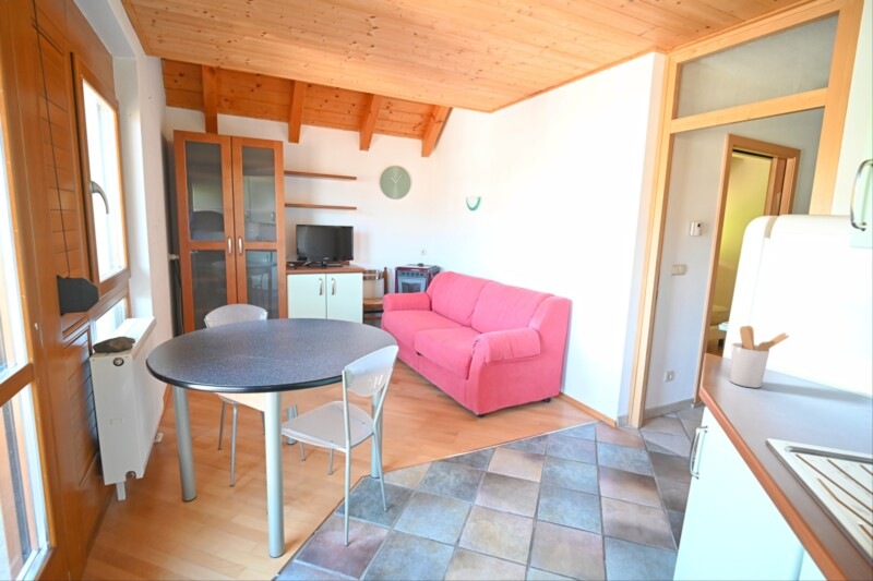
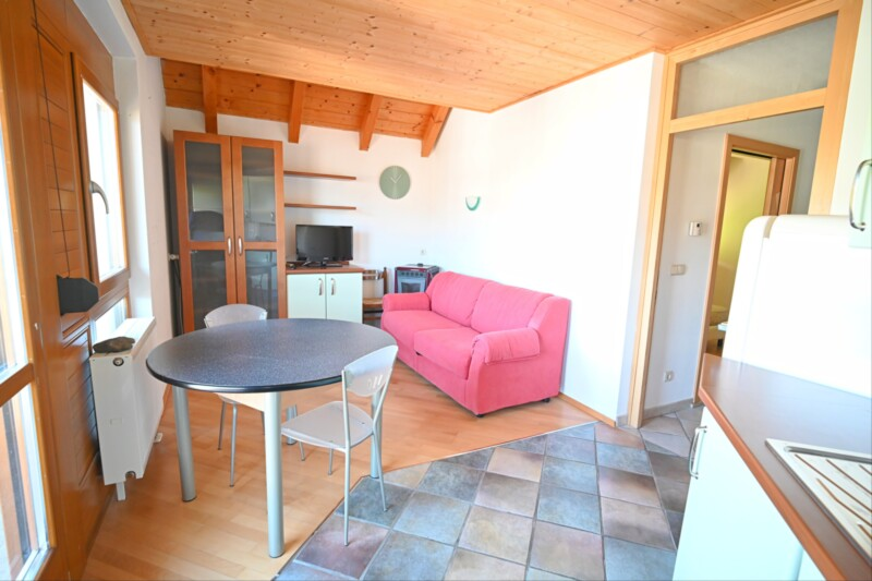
- utensil holder (758, 356)
